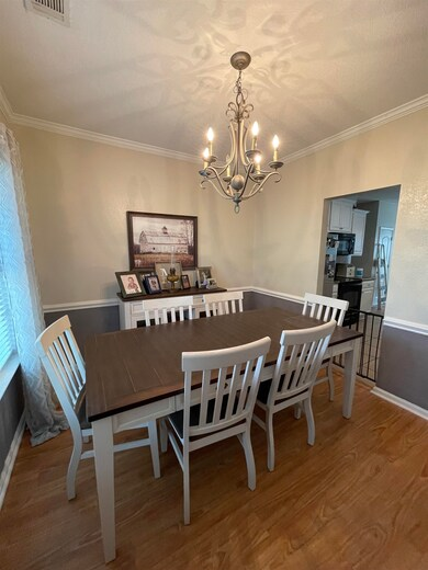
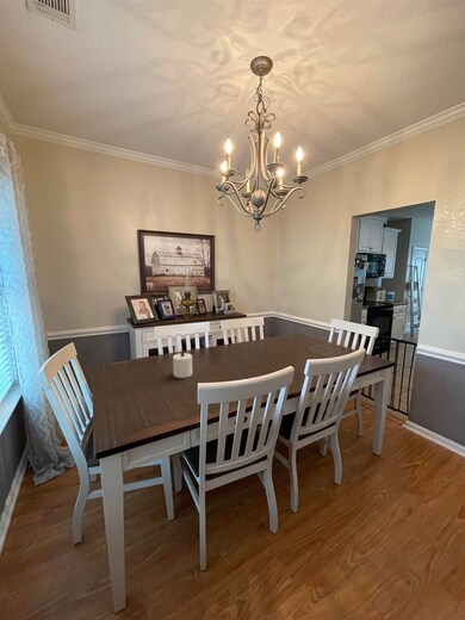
+ candle (182, 362)
